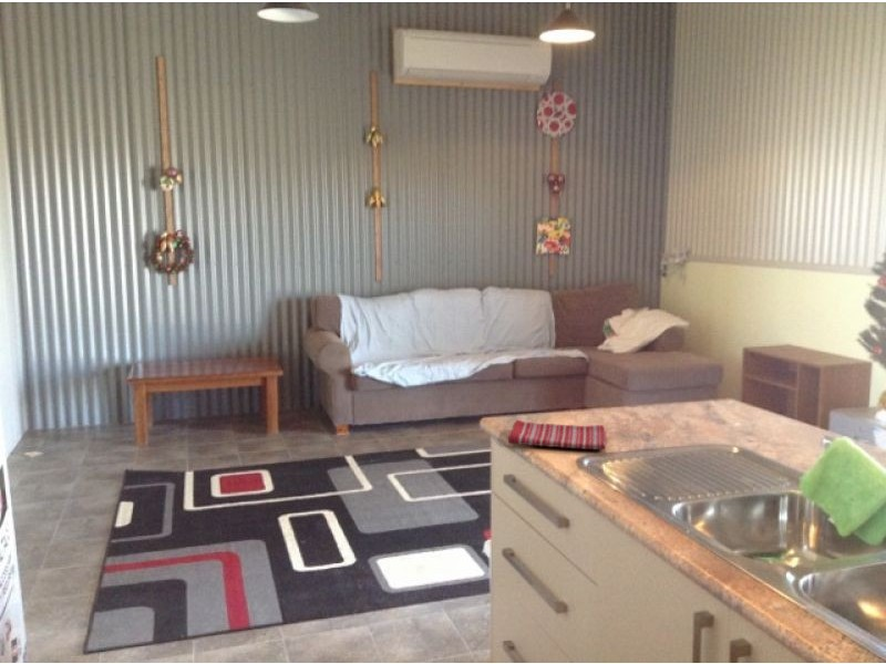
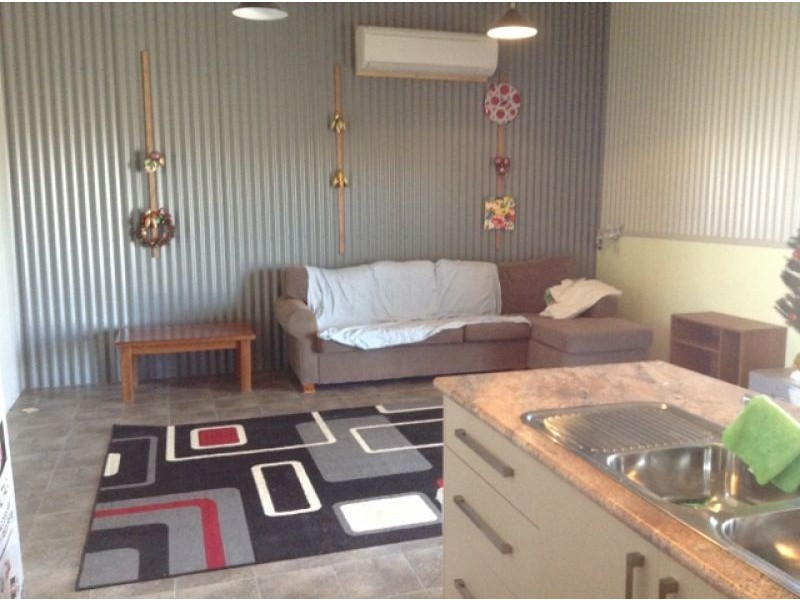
- dish towel (557, 434)
